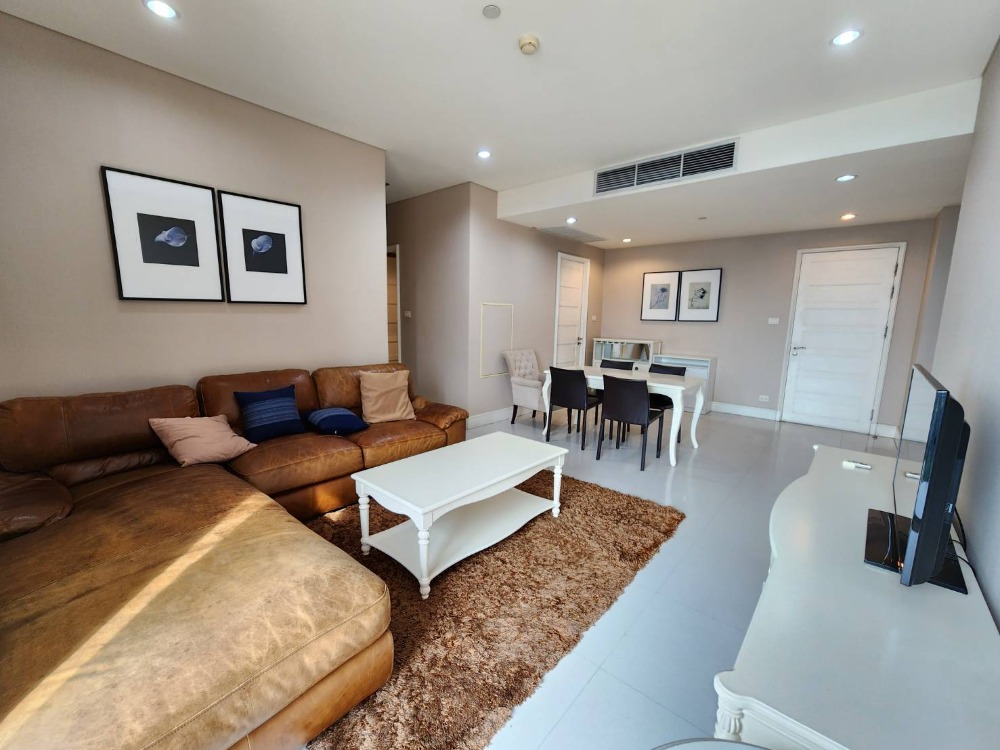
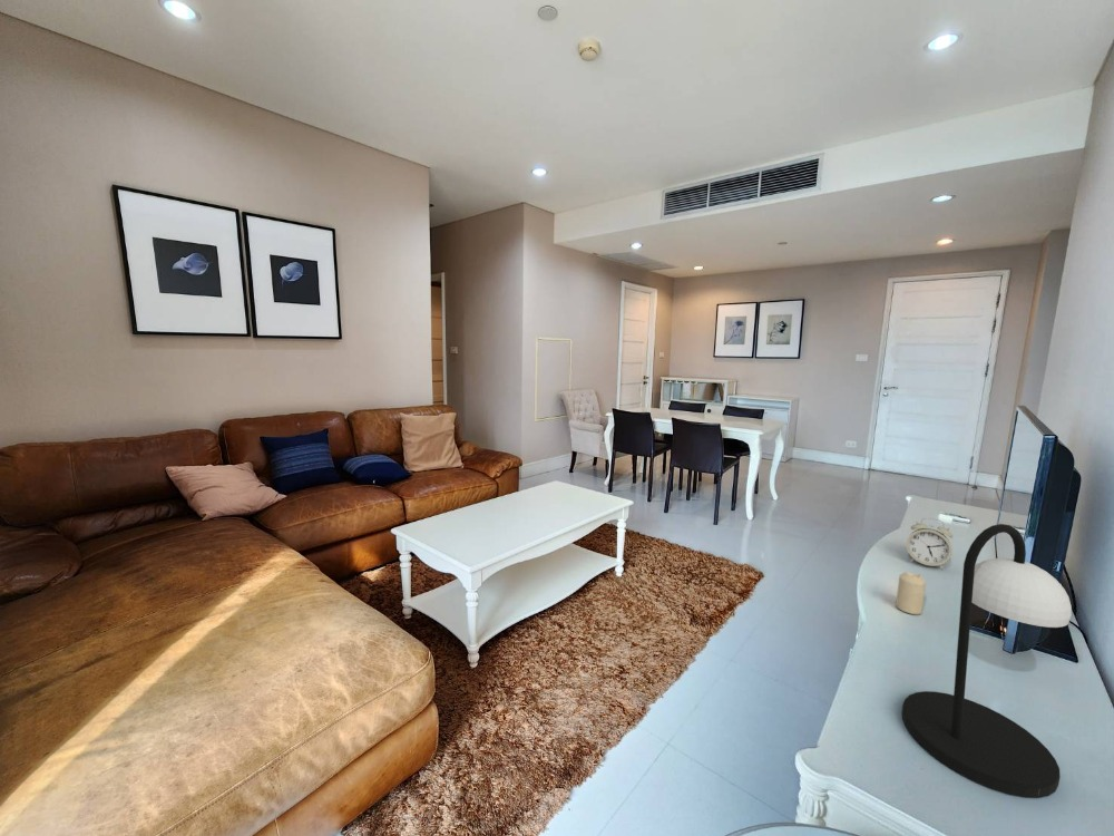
+ alarm clock (929, 542)
+ candle (910, 591)
+ table lamp (968, 636)
